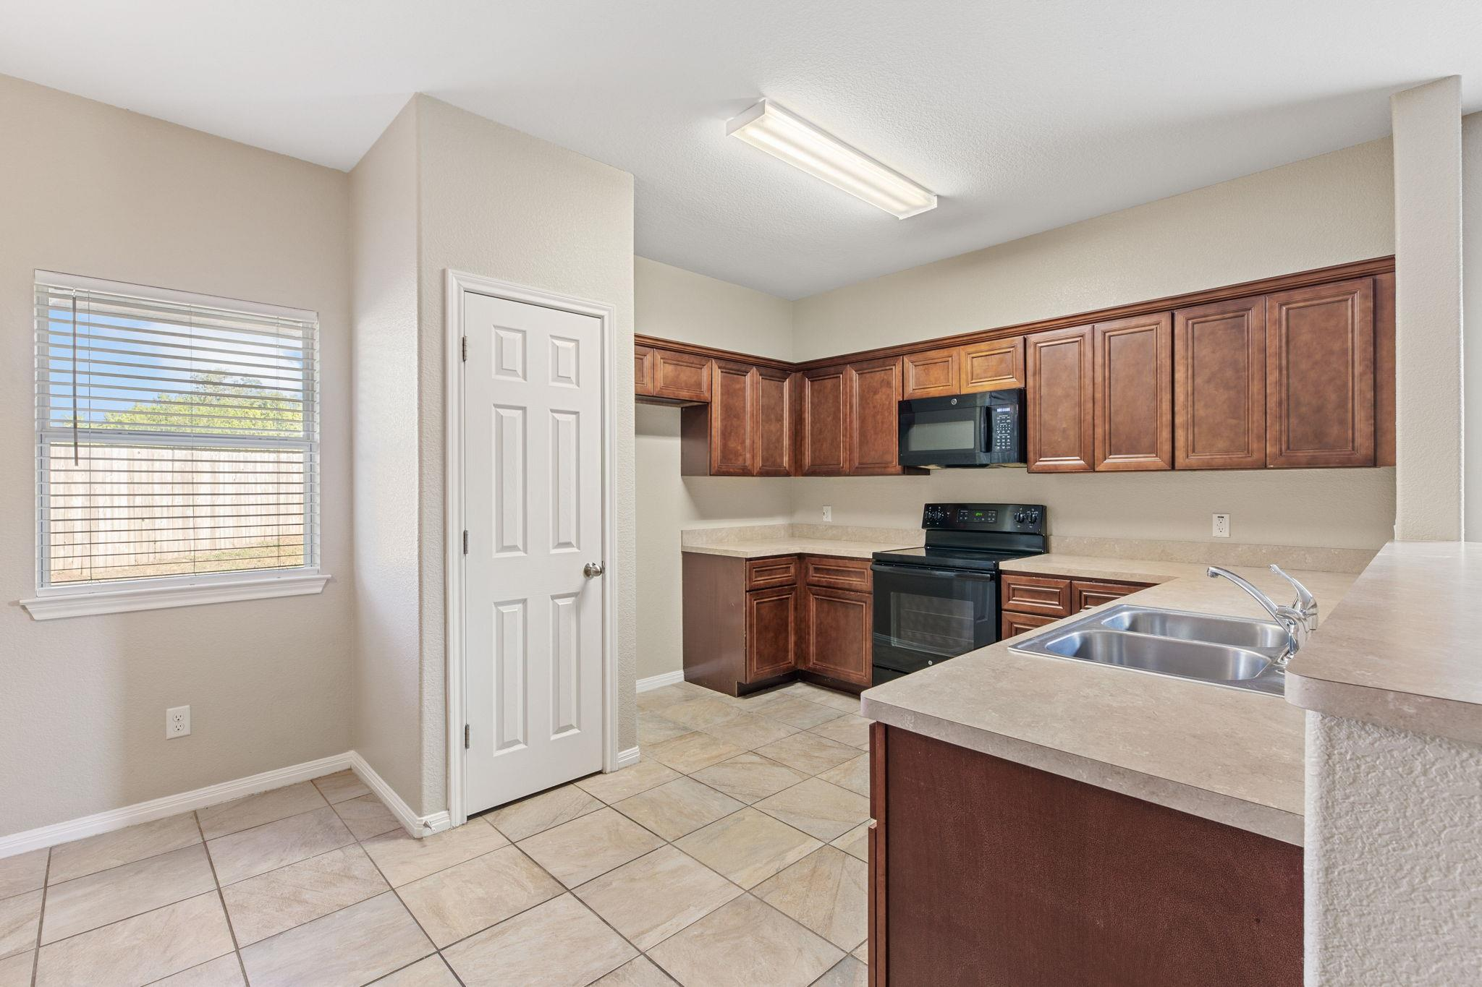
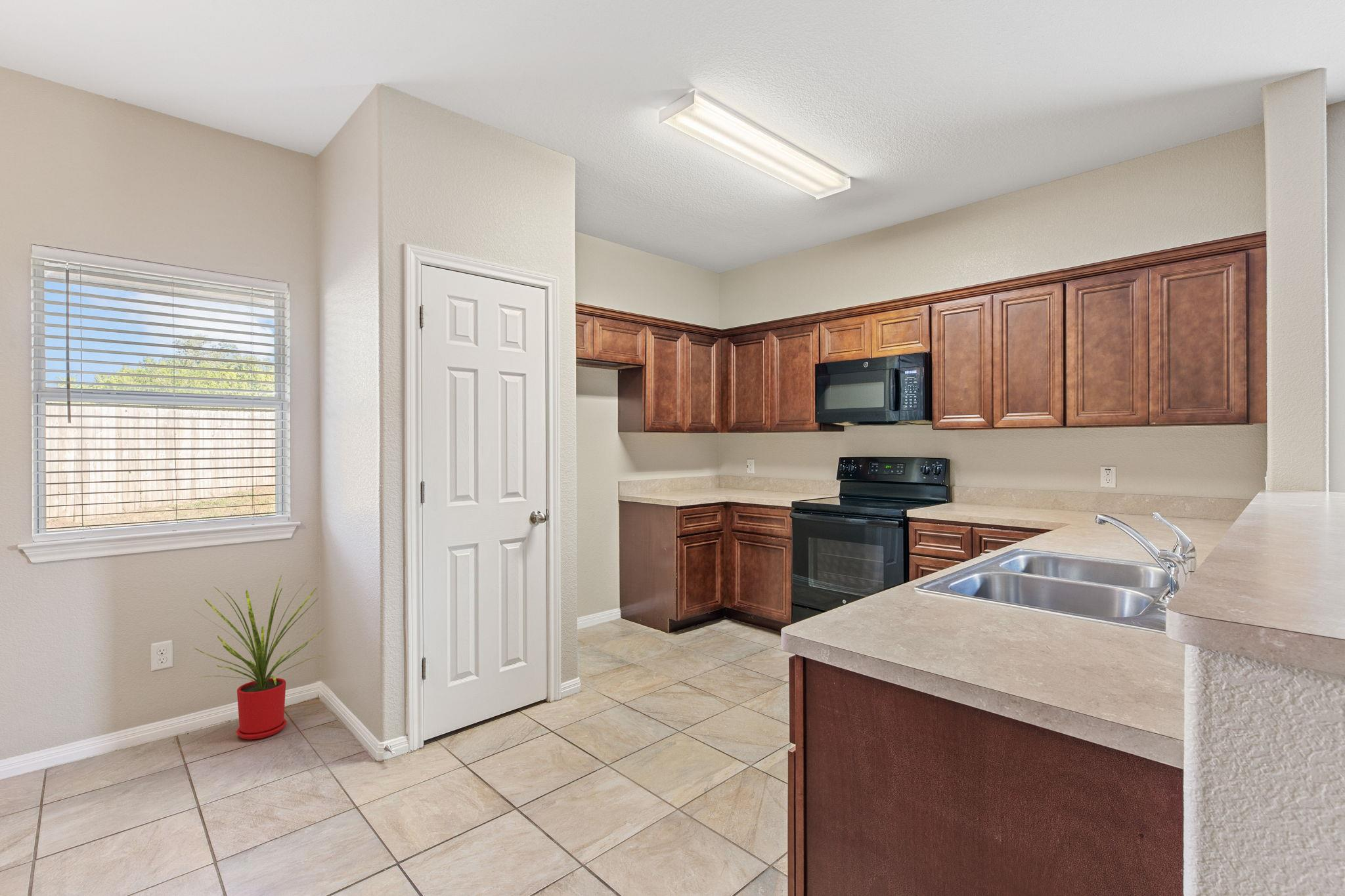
+ house plant (261, 656)
